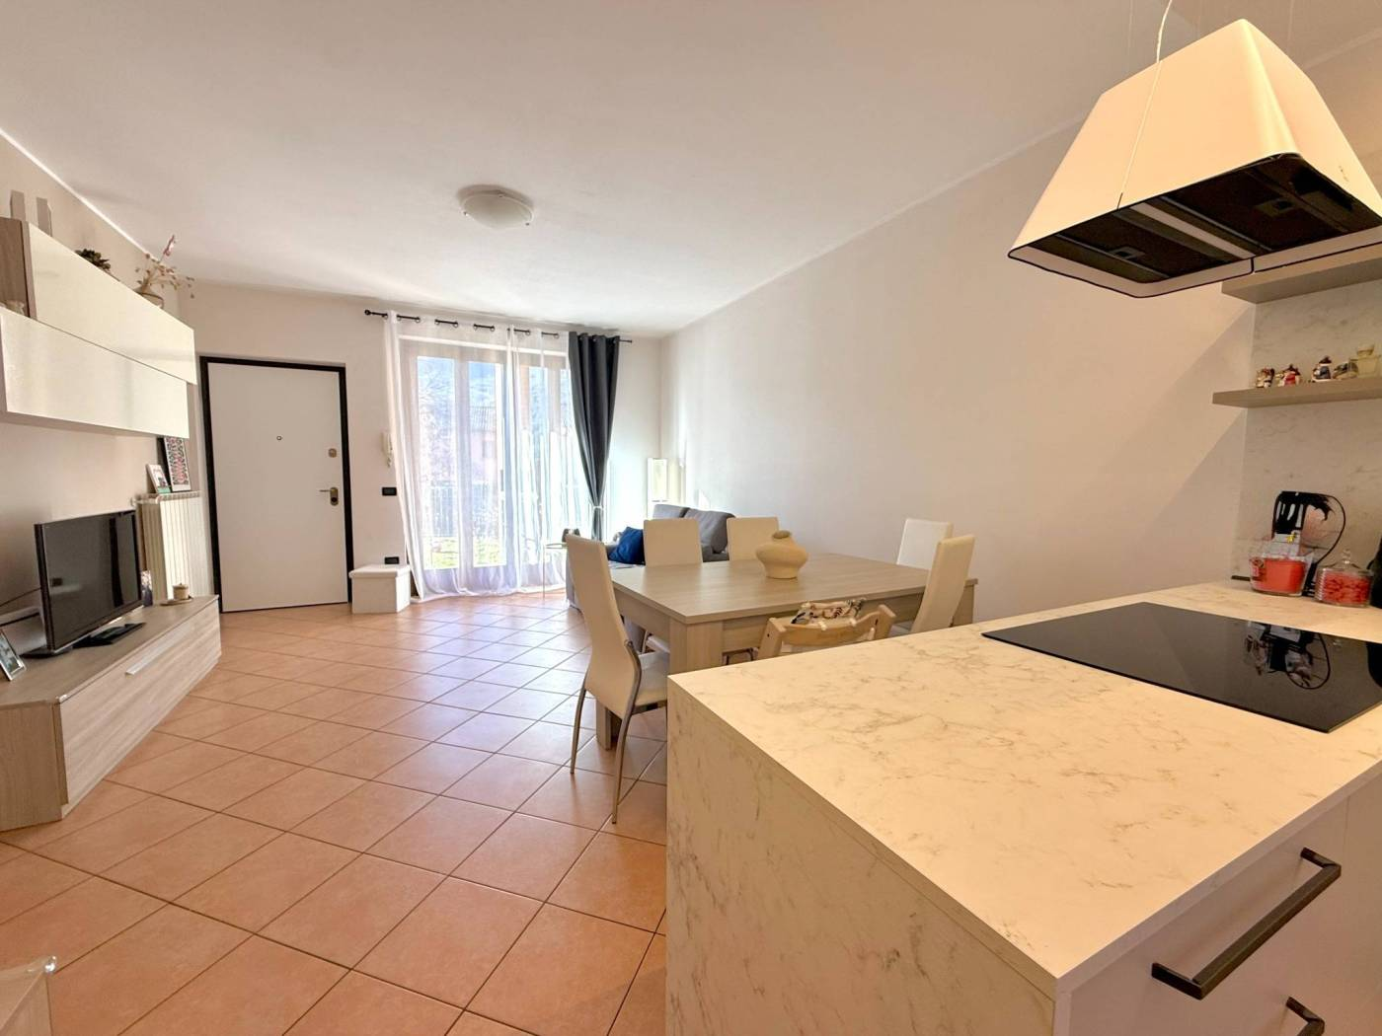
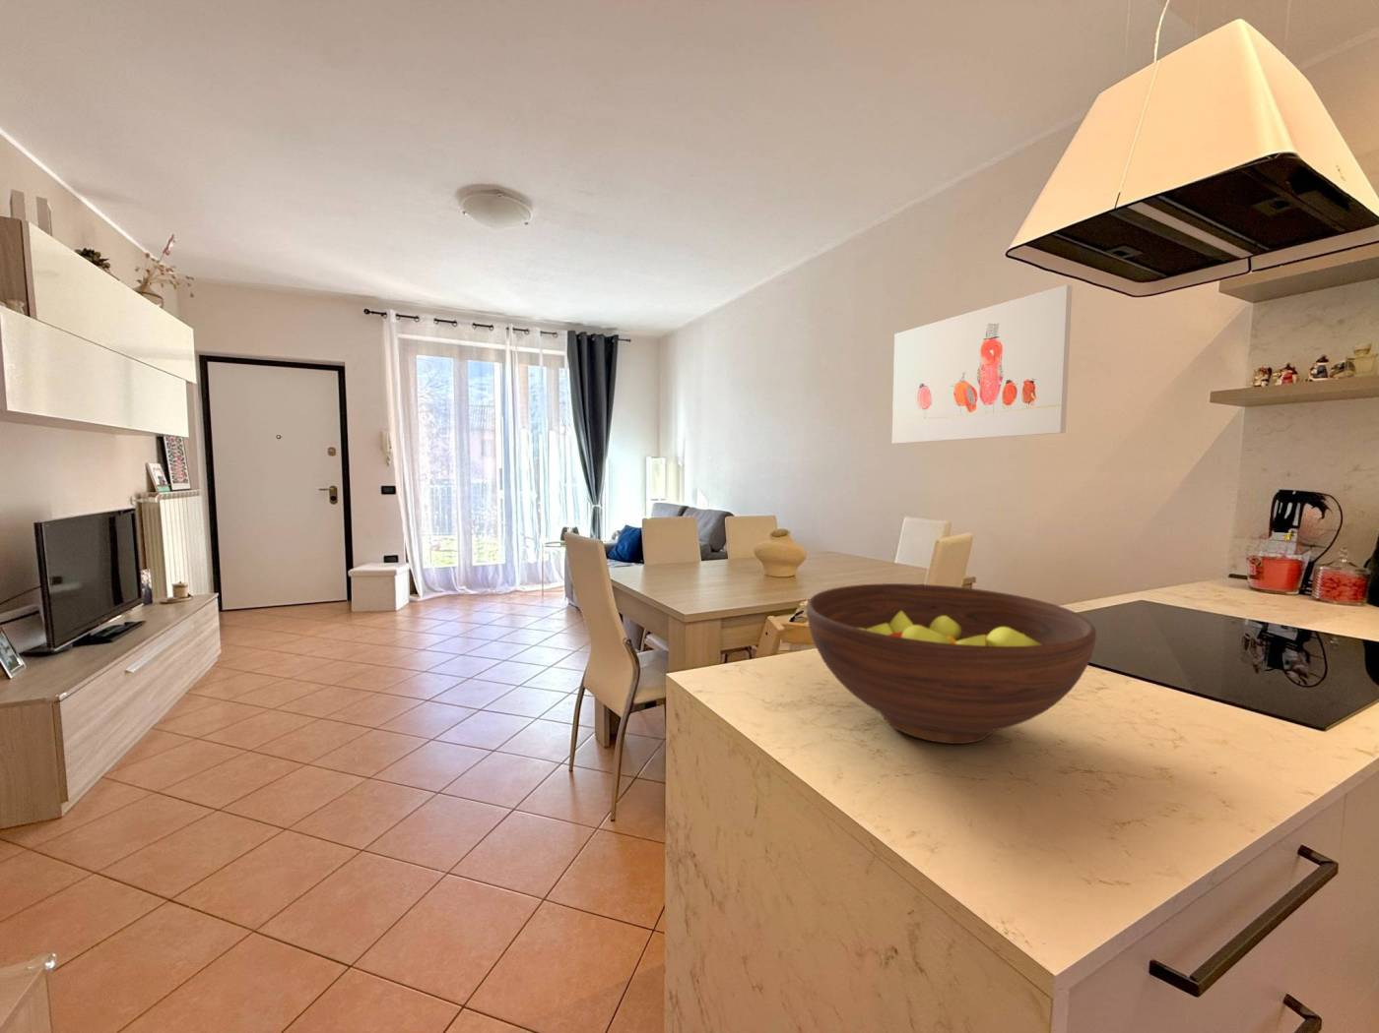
+ fruit bowl (936, 666)
+ wall art (969, 375)
